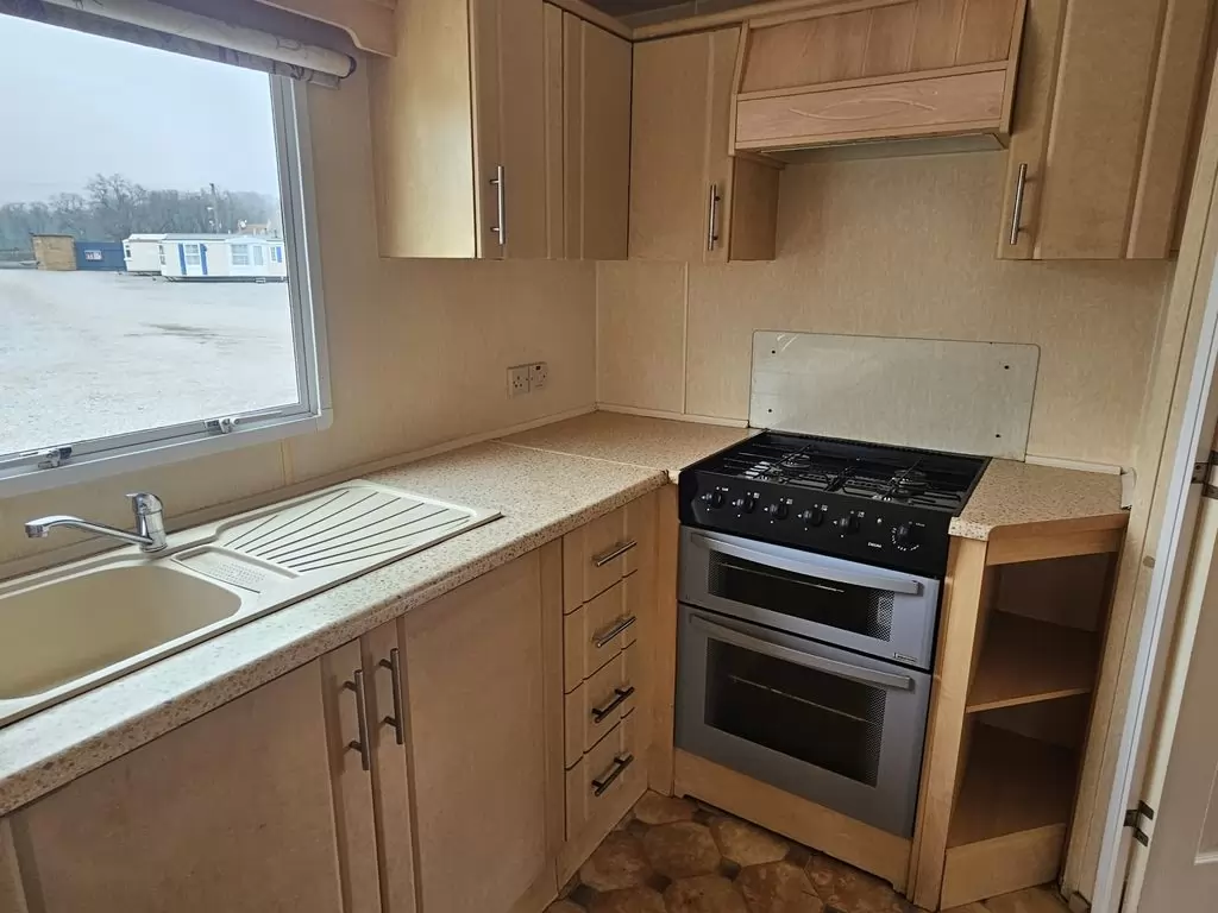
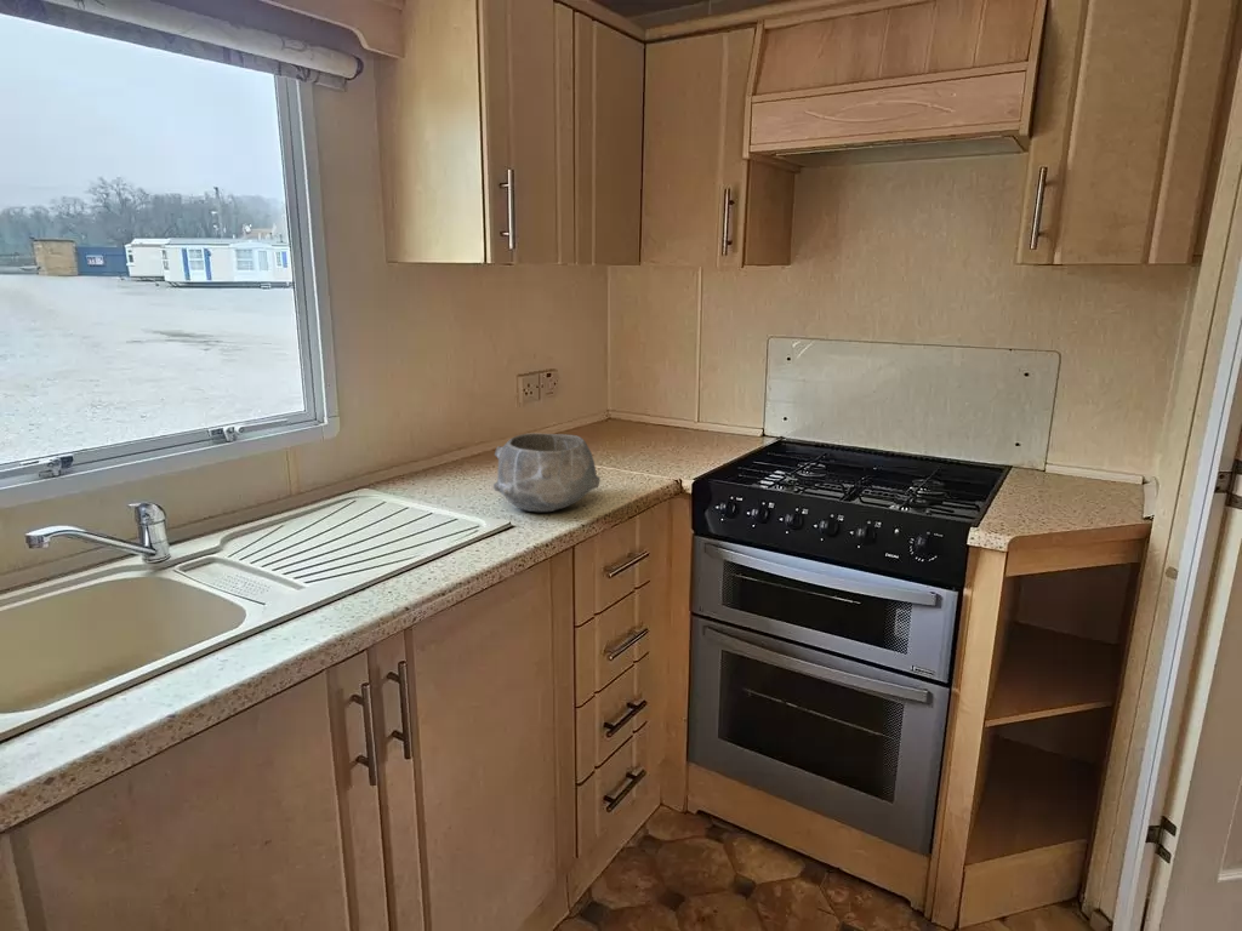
+ bowl (546, 473)
